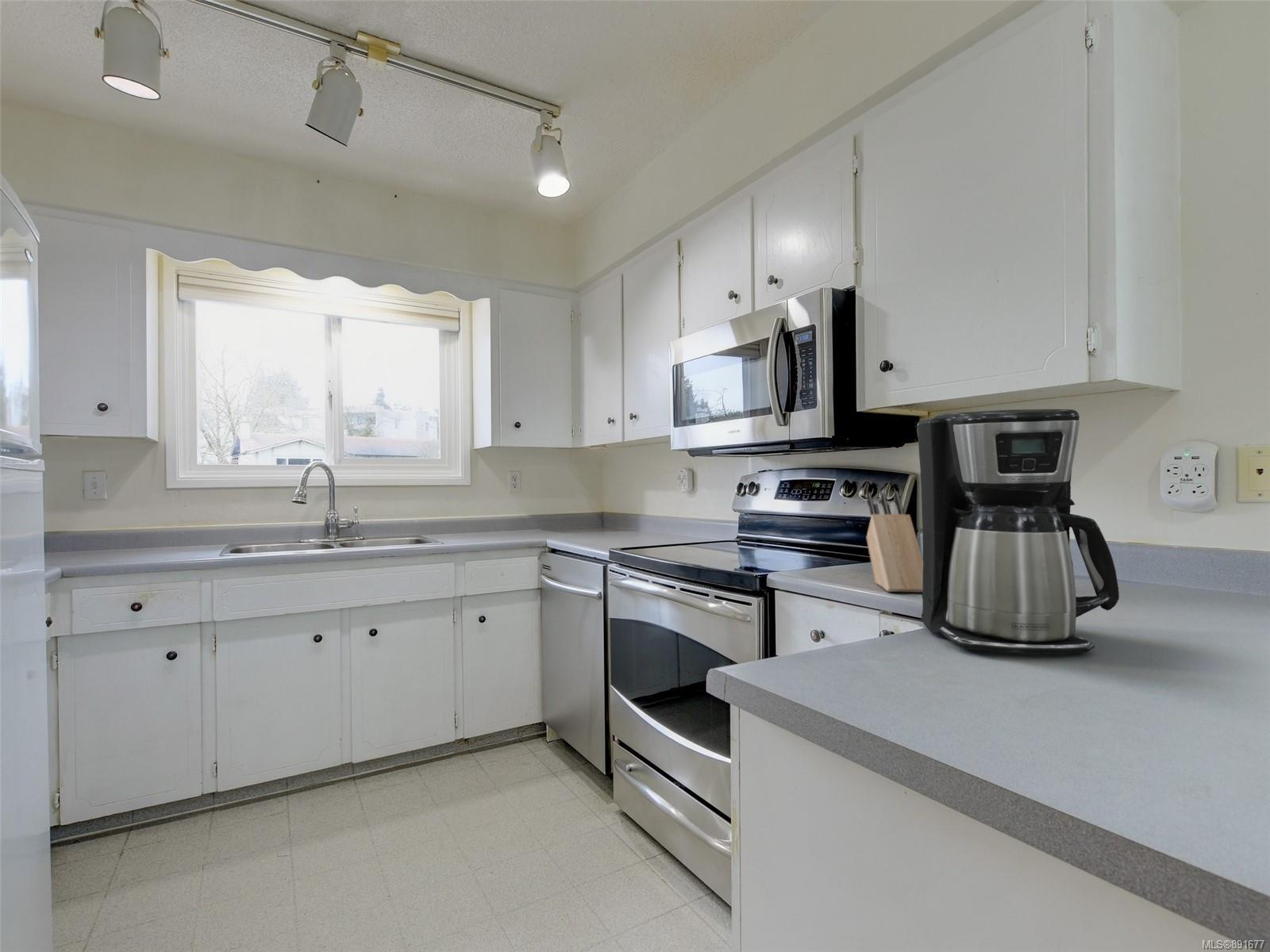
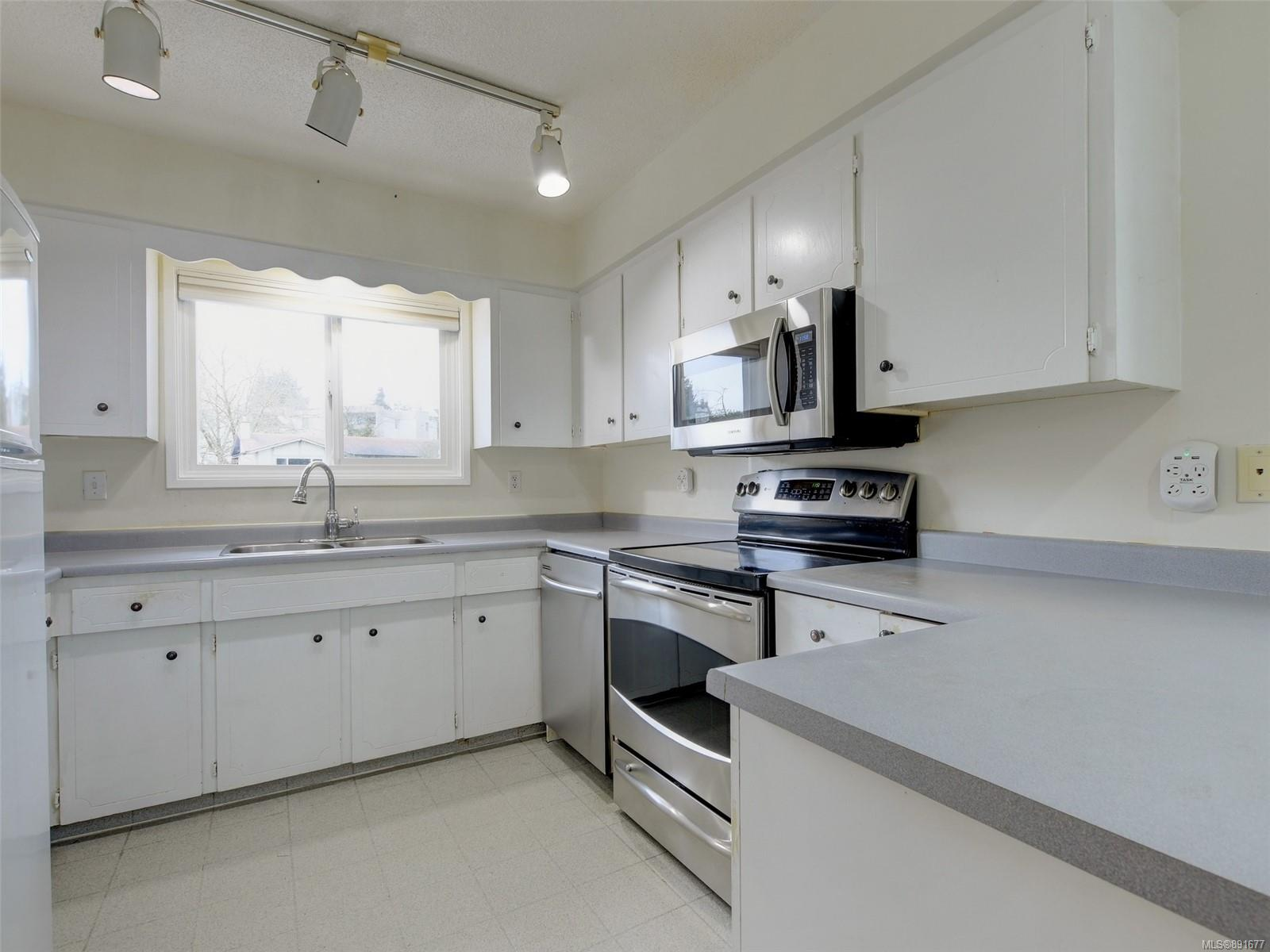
- knife block (894, 537)
- coffee maker (1008, 521)
